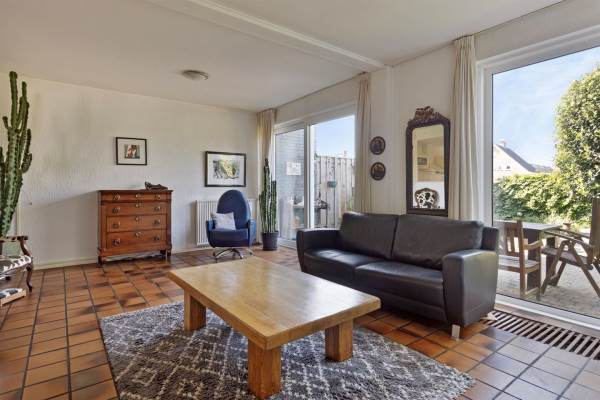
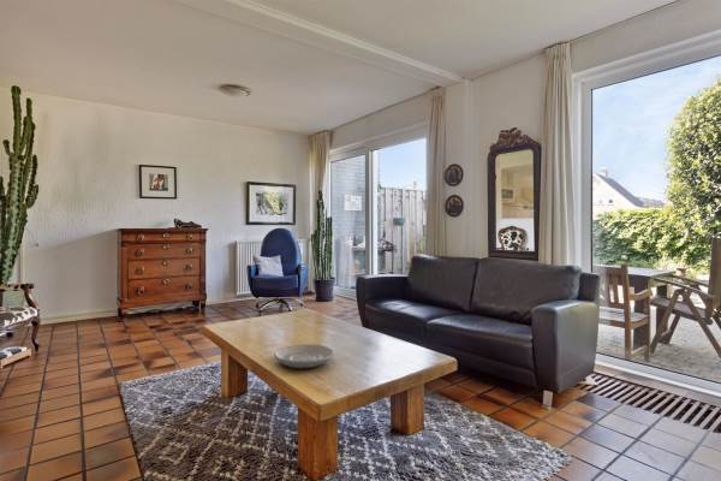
+ plate (304, 356)
